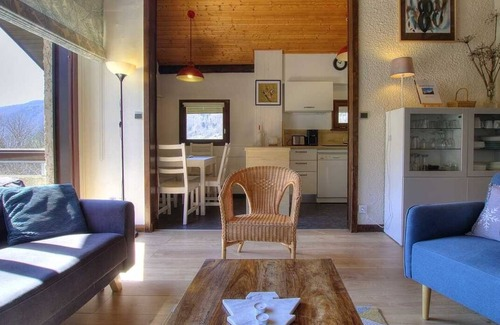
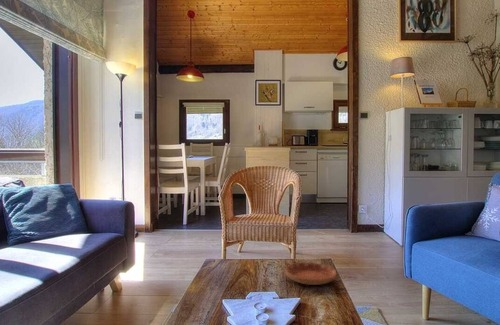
+ saucer (310, 274)
